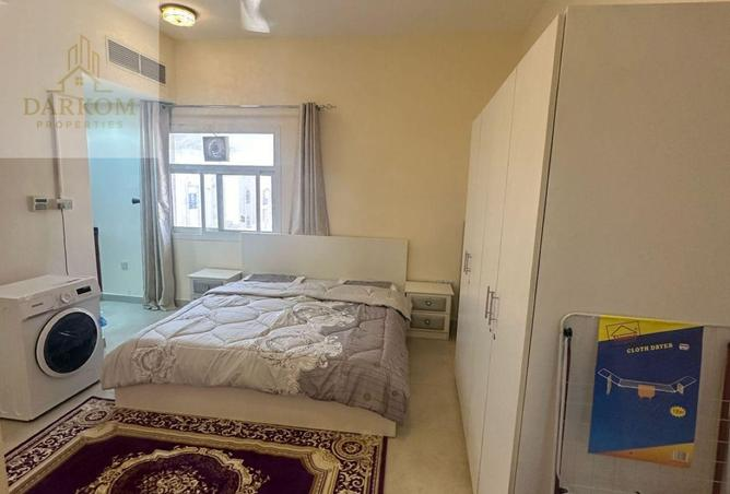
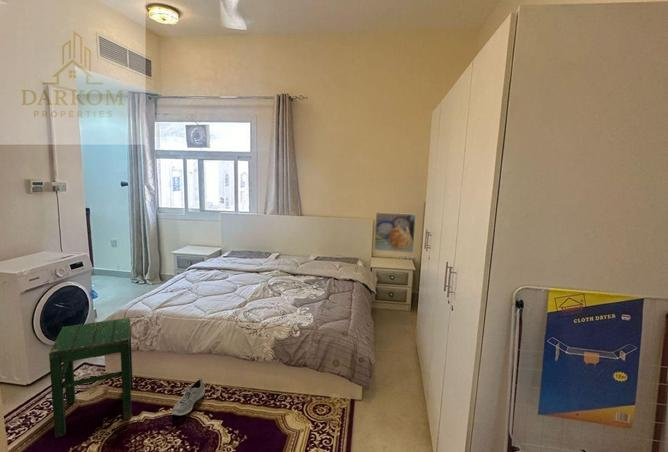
+ sneaker (187, 396)
+ stool (96, 376)
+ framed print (394, 232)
